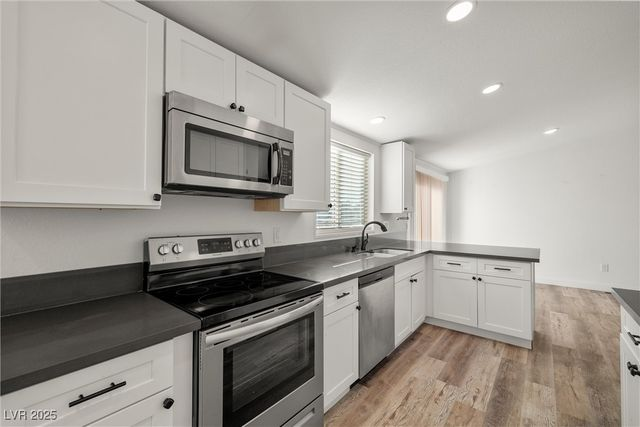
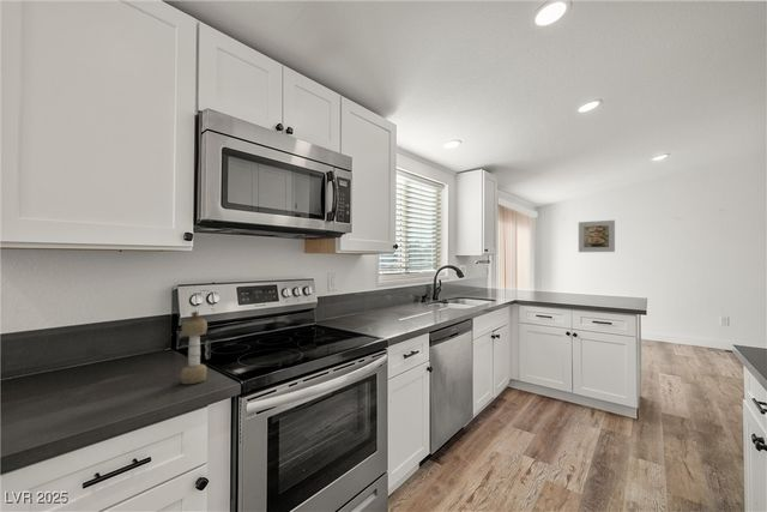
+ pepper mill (195, 345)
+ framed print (596, 236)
